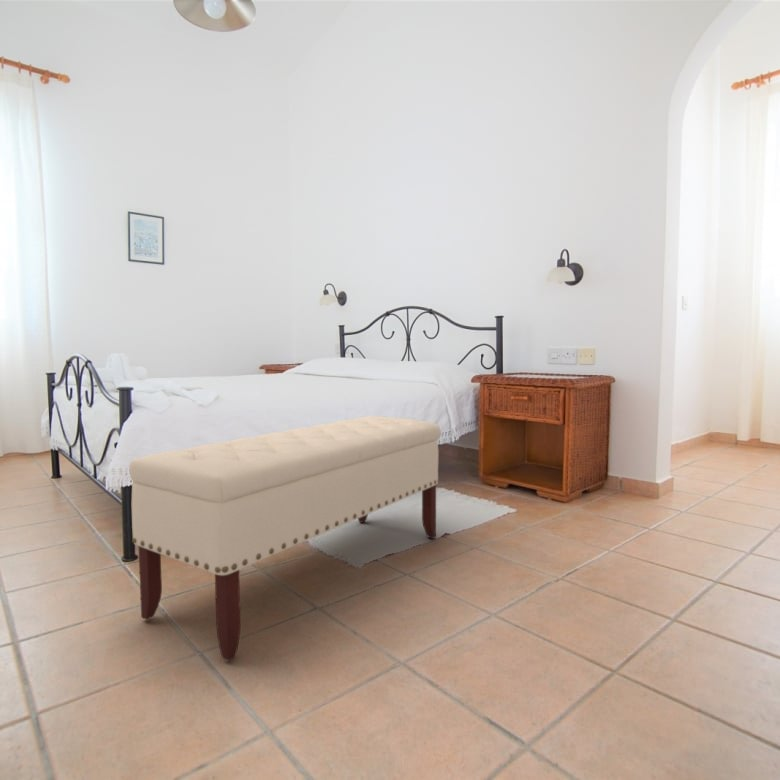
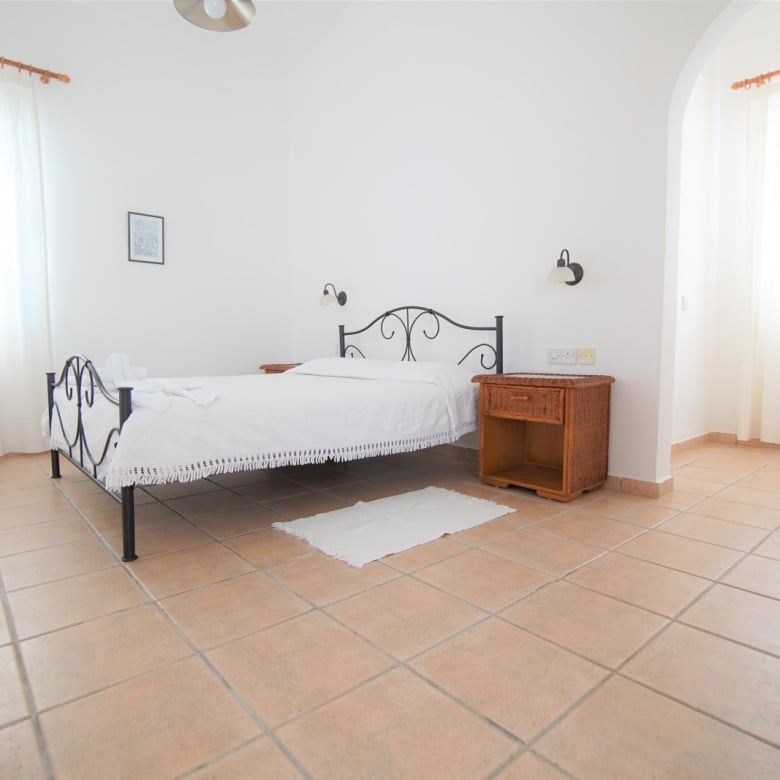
- bench (313, 503)
